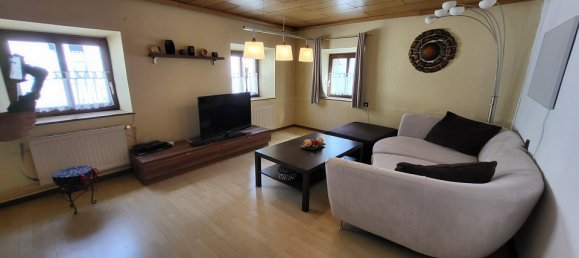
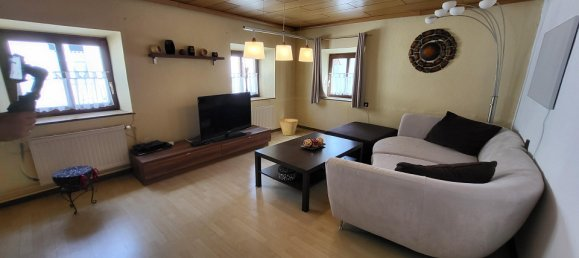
+ basket (288, 127)
